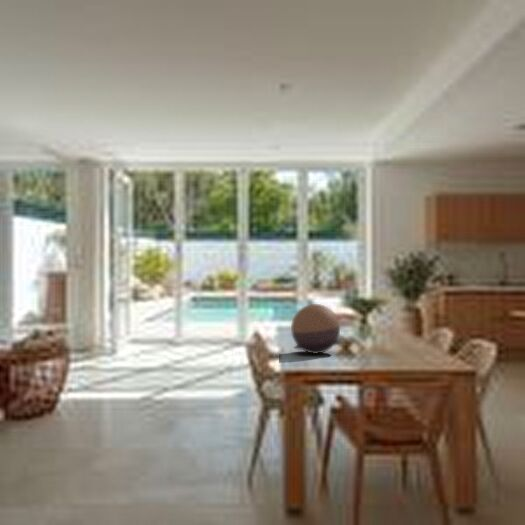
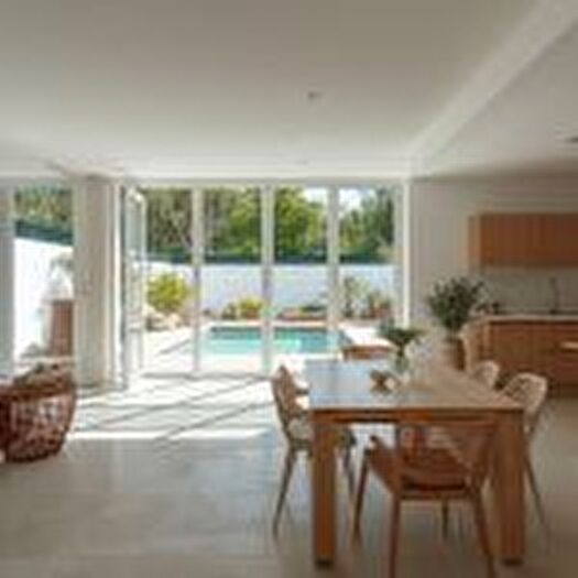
- decorative bowl (316, 328)
